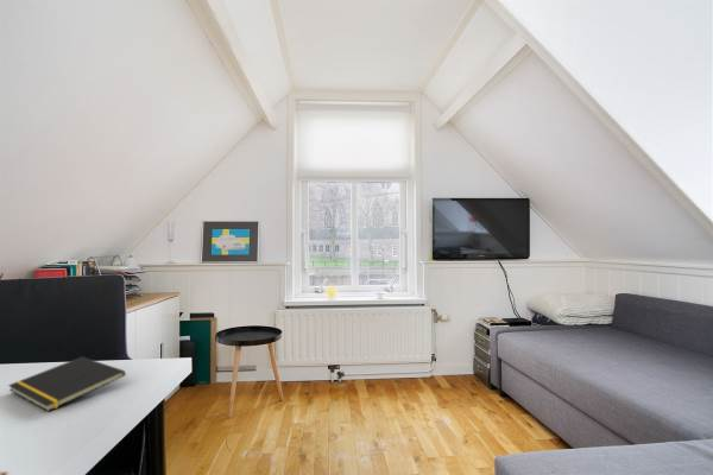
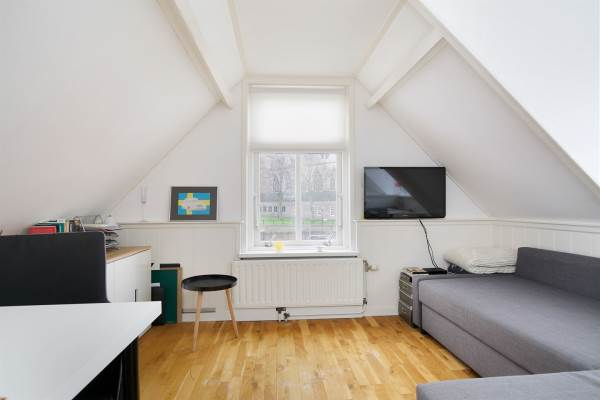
- notepad (67, 380)
